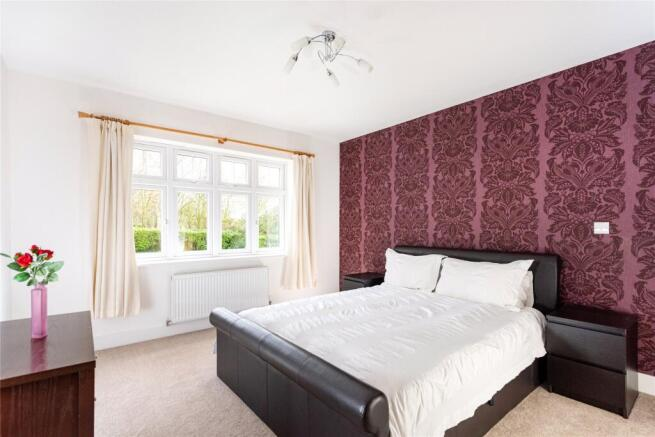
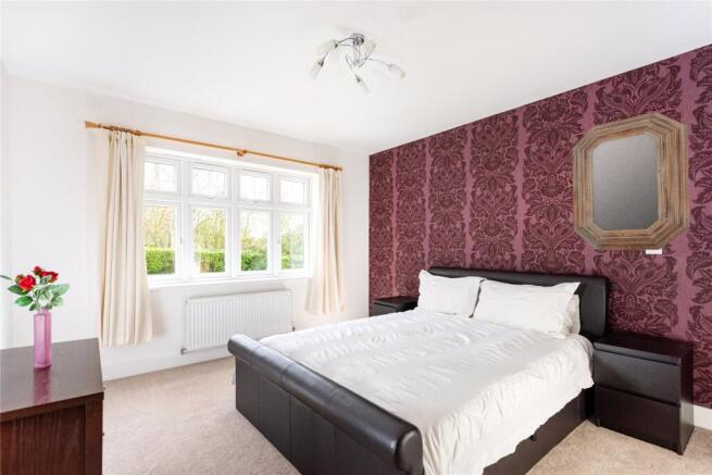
+ home mirror (623, 184)
